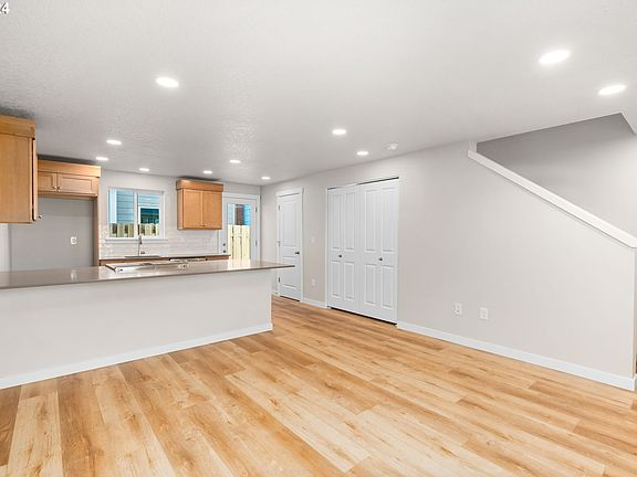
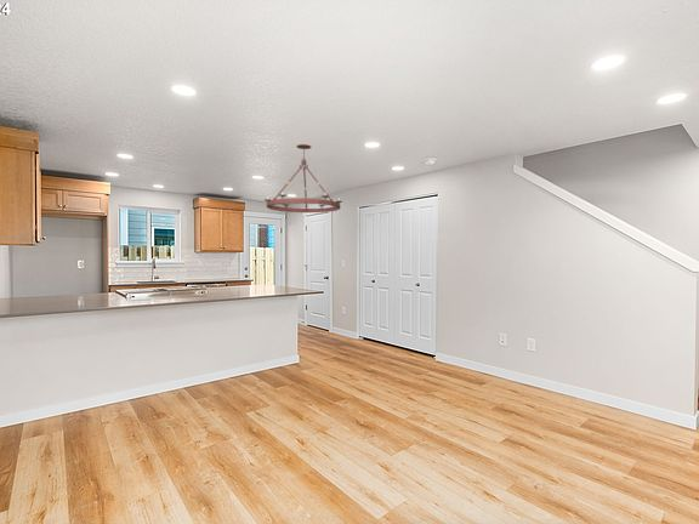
+ chandelier (303, 176)
